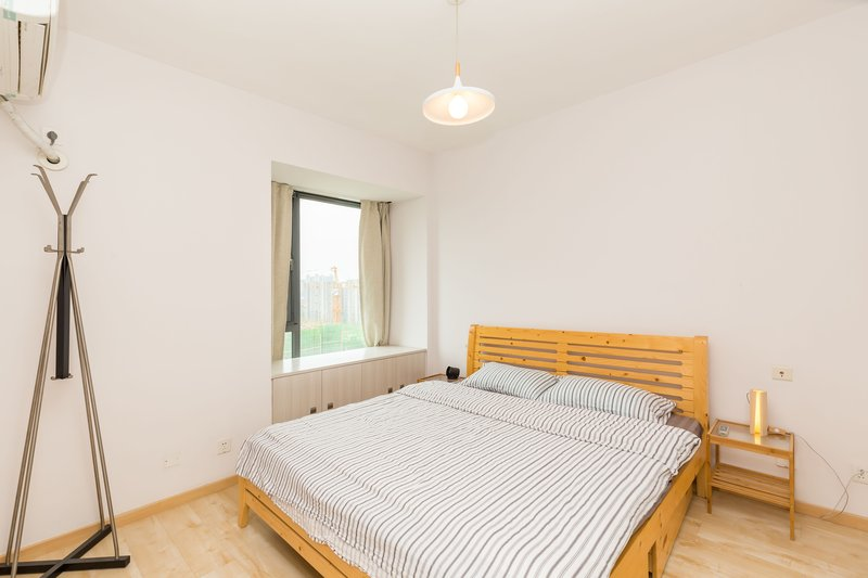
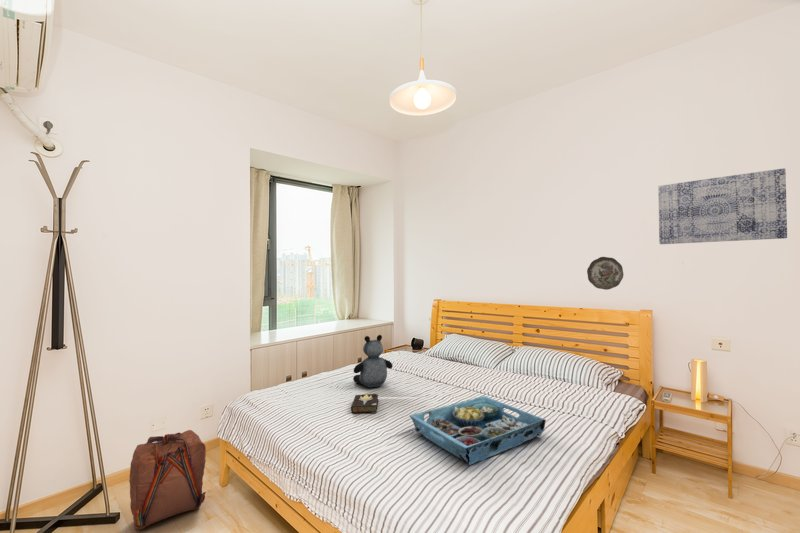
+ backpack (170, 474)
+ serving tray (476, 424)
+ hardback book (365, 402)
+ teddy bear (370, 359)
+ decorative plate (605, 273)
+ wall art (717, 209)
